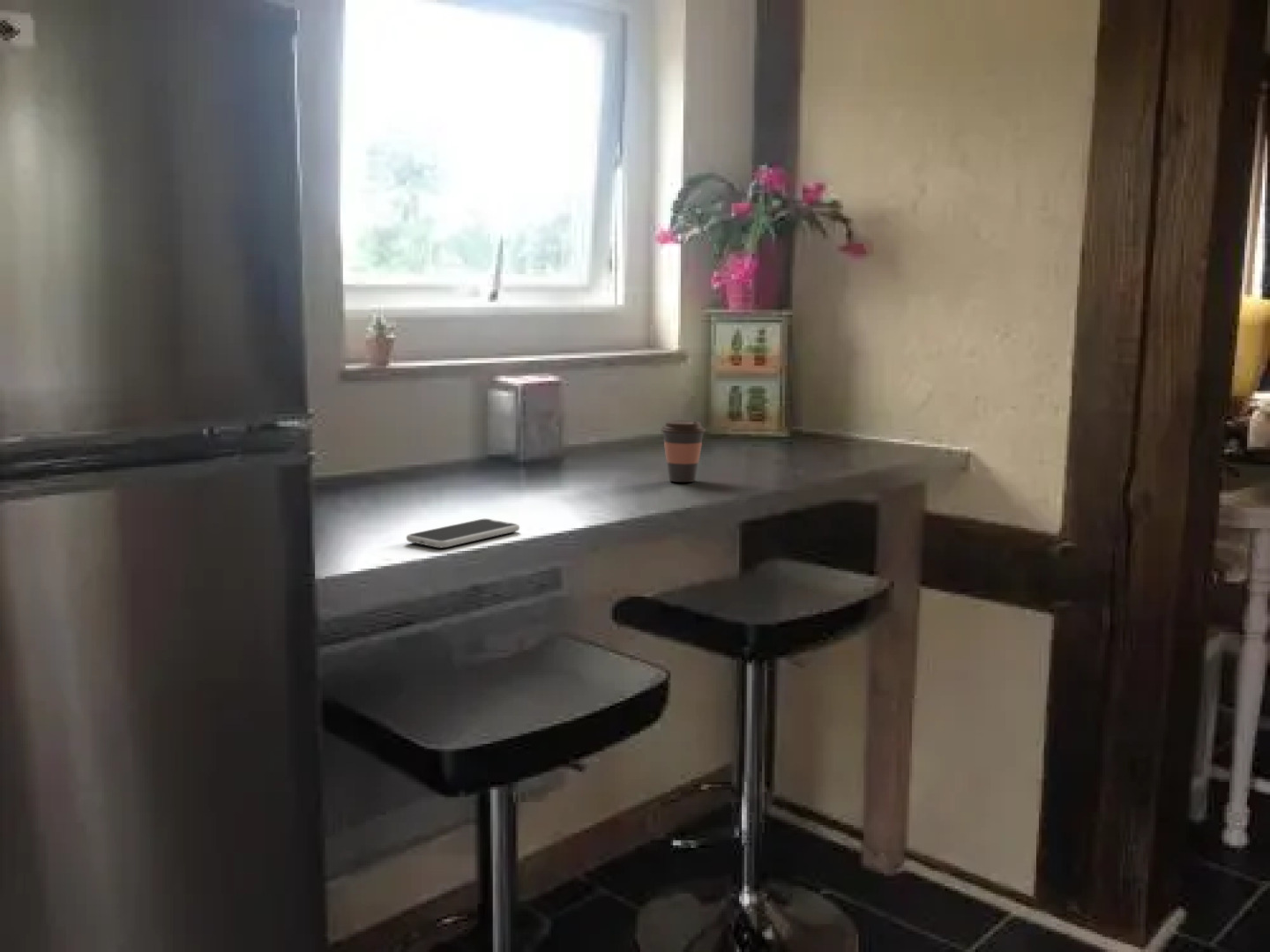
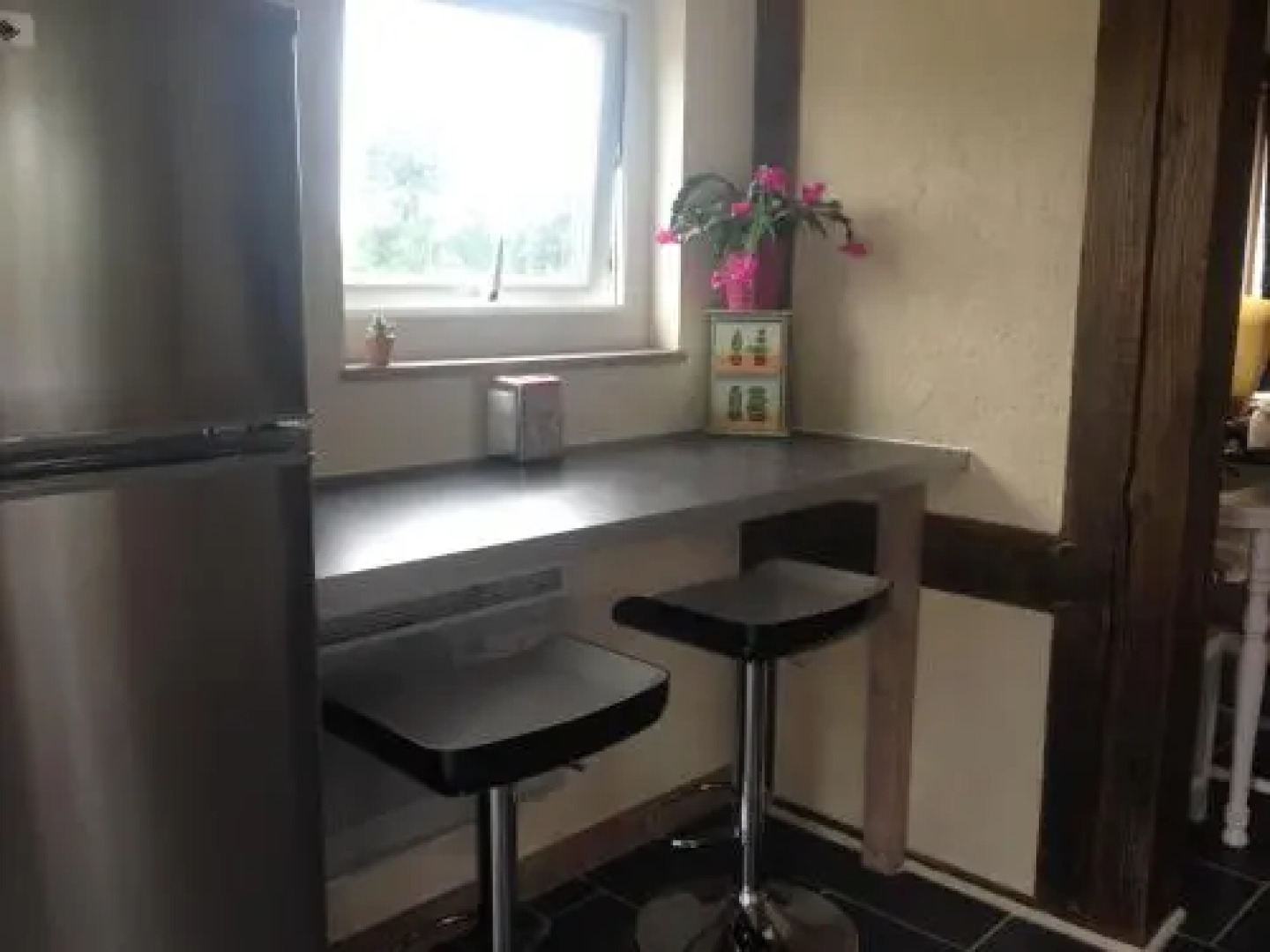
- smartphone (464, 532)
- coffee cup (683, 451)
